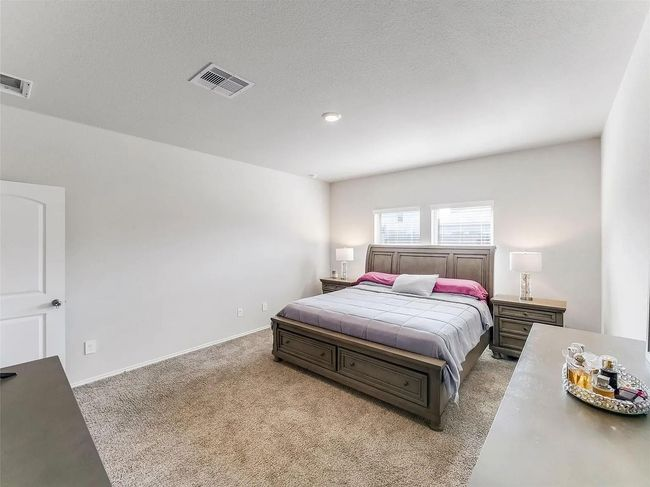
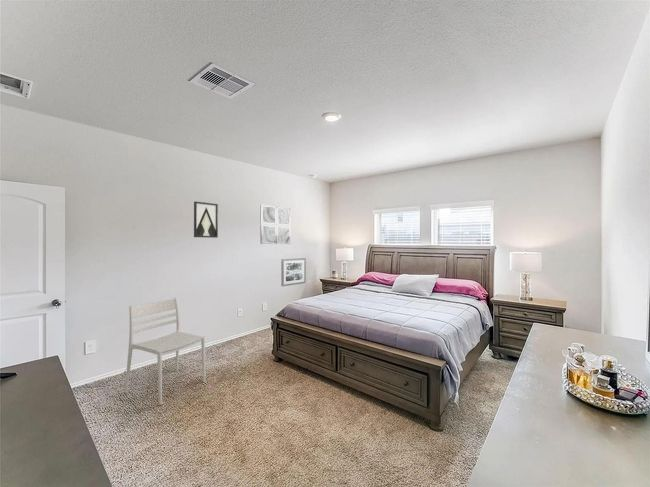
+ wall art (206, 220)
+ chair (167, 344)
+ wall art (276, 224)
+ wall art (294, 271)
